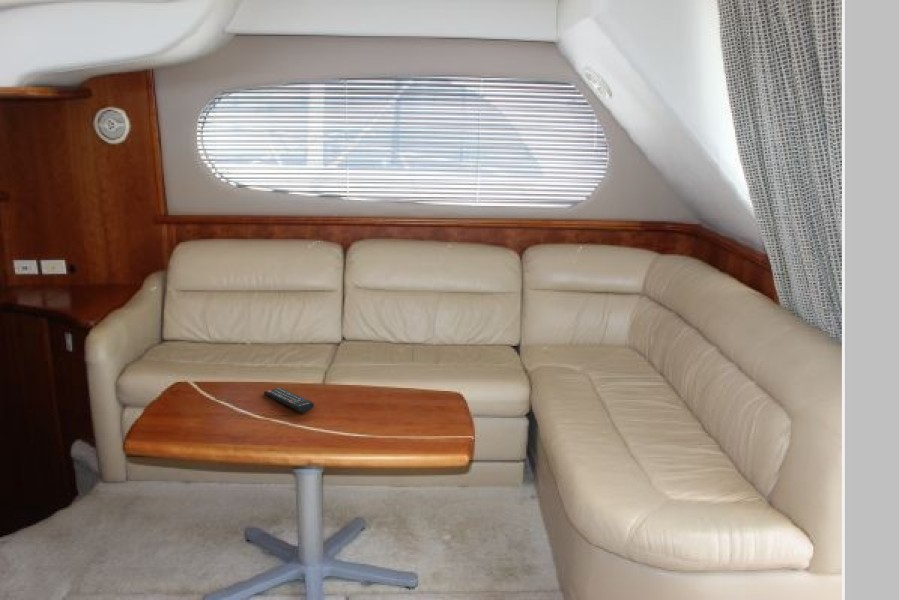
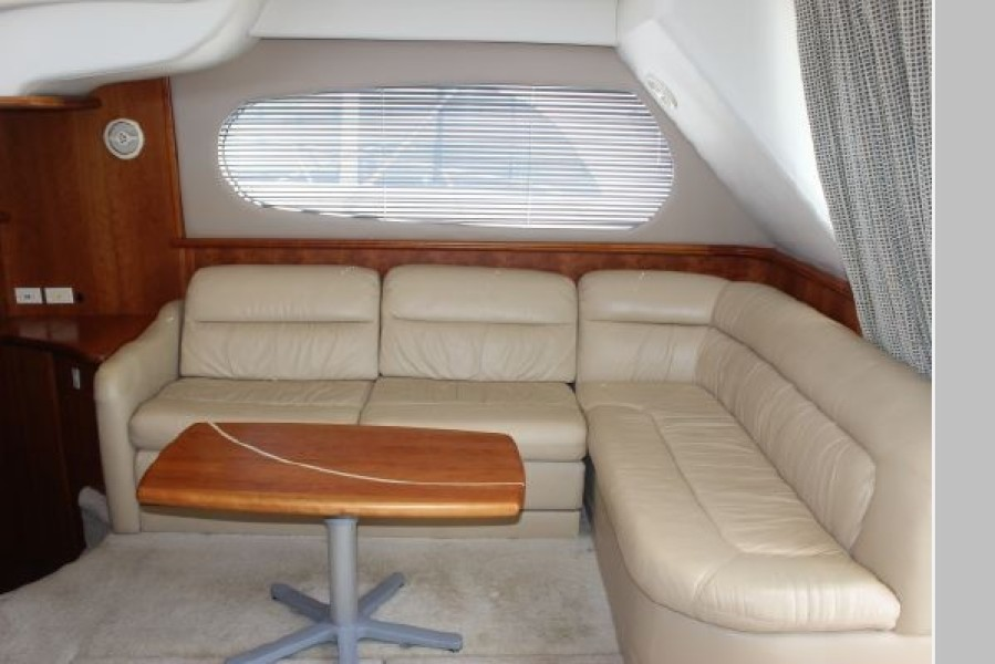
- remote control (288, 399)
